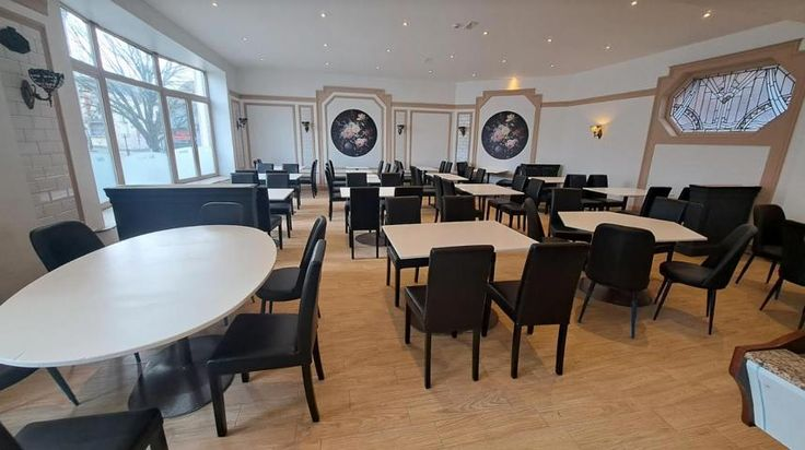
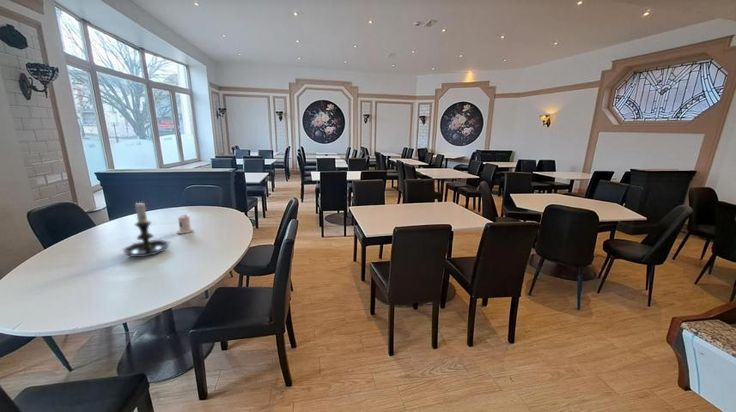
+ candle (184, 222)
+ candle holder (144, 226)
